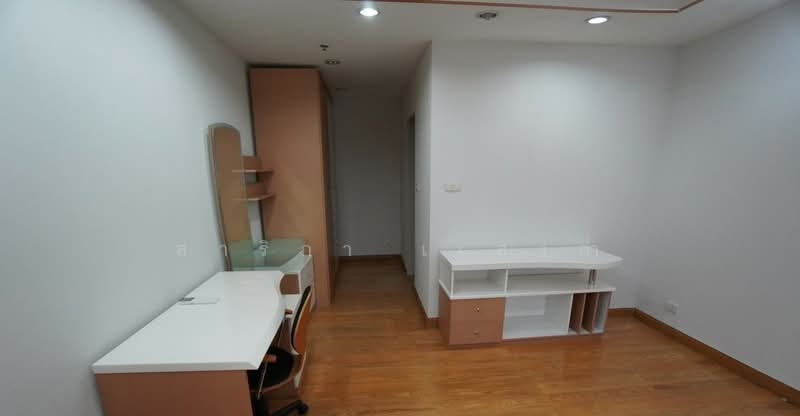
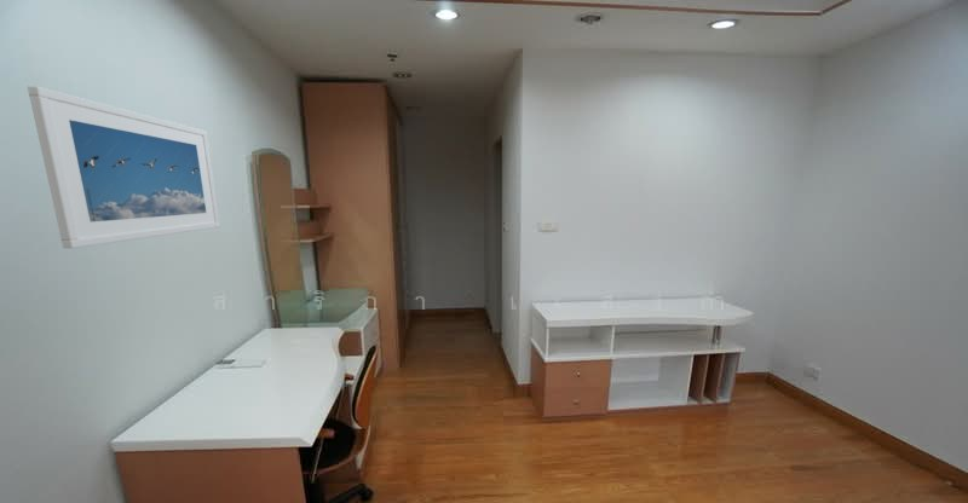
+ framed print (150, 177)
